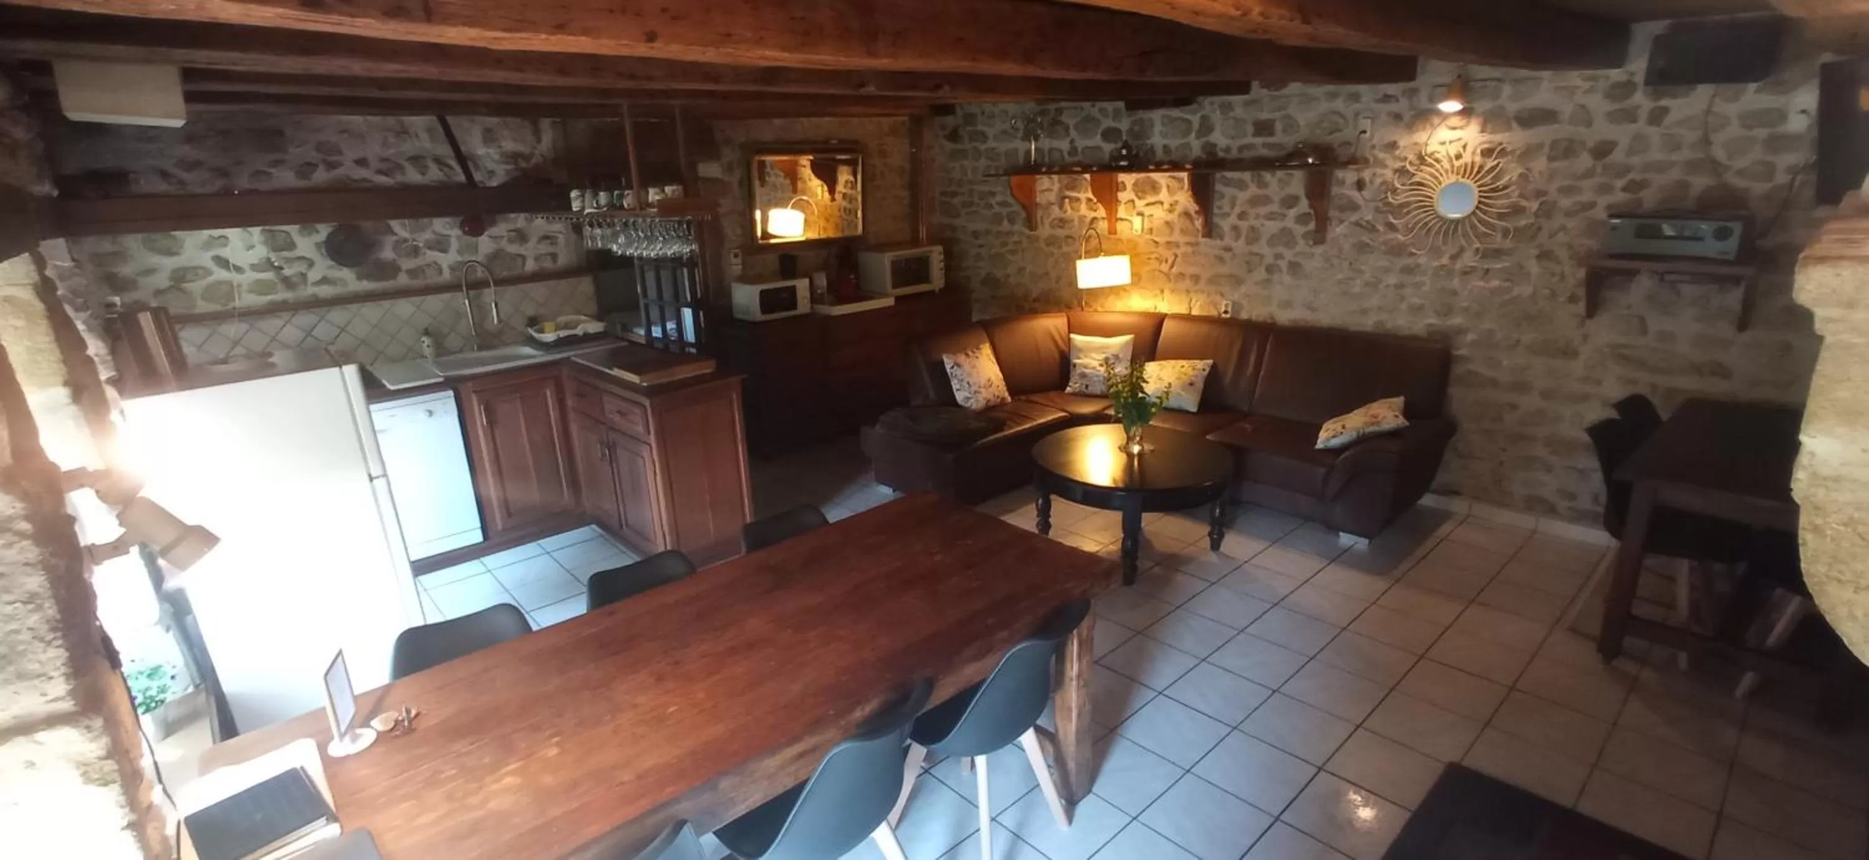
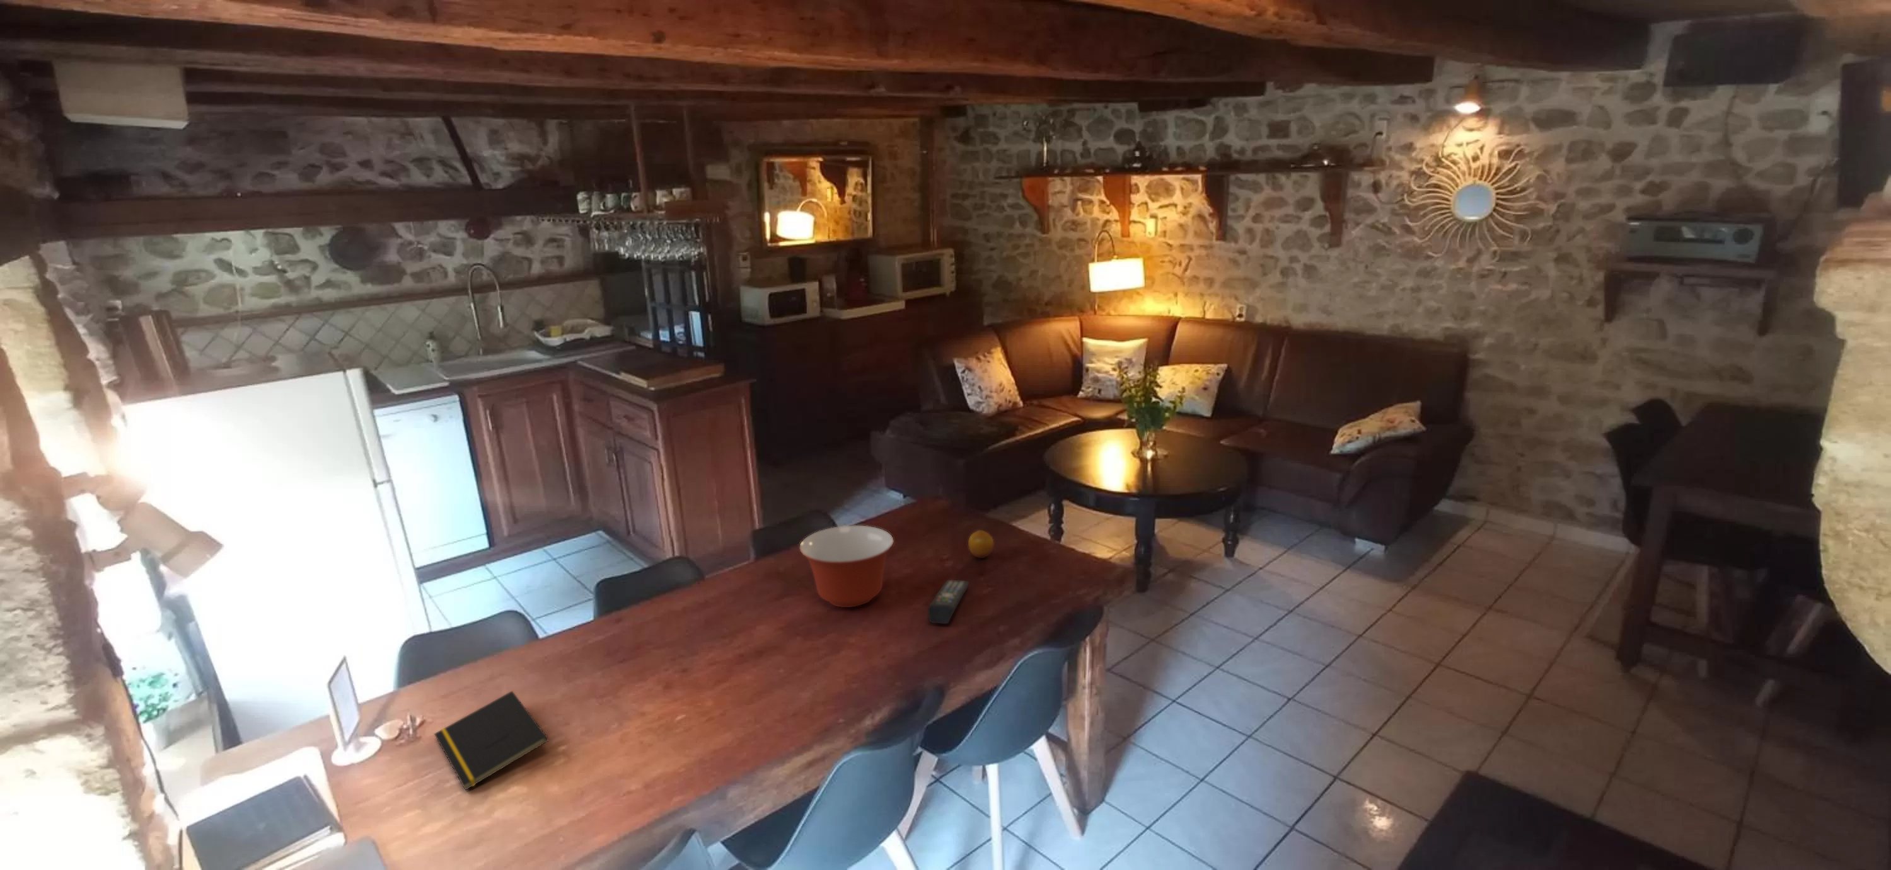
+ remote control (949, 598)
+ fruit (980, 543)
+ notepad (490, 737)
+ mixing bowl (849, 570)
